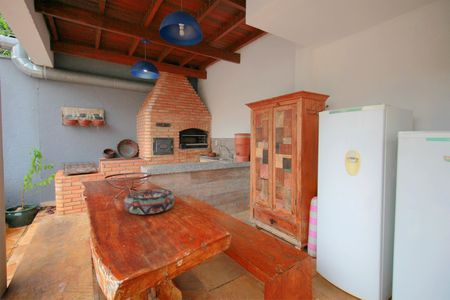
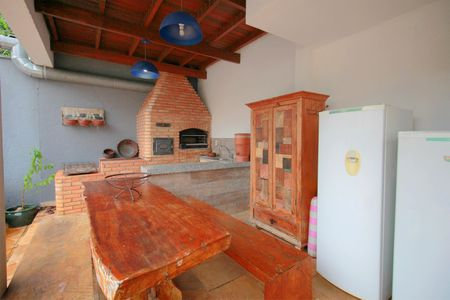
- decorative bowl (150, 200)
